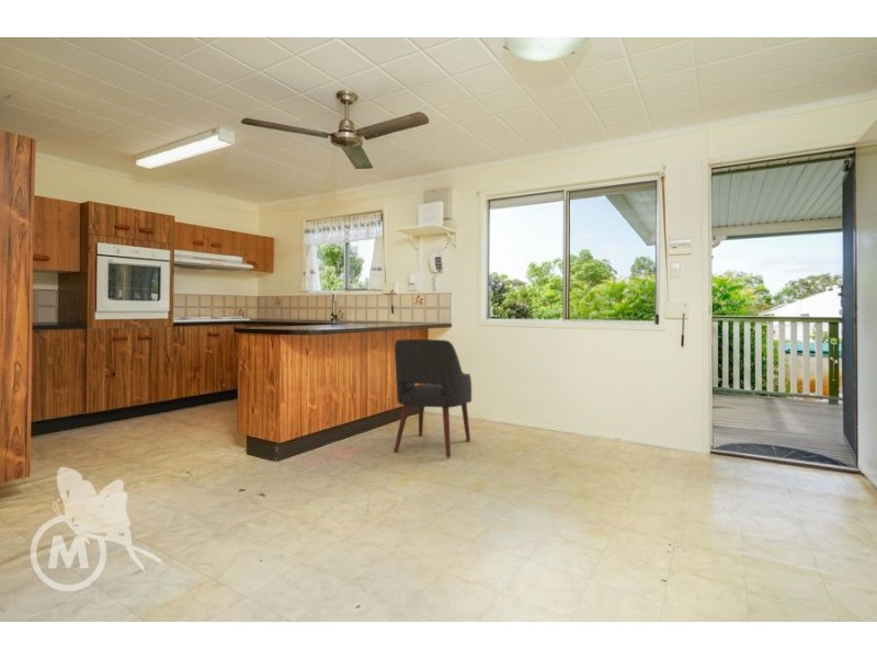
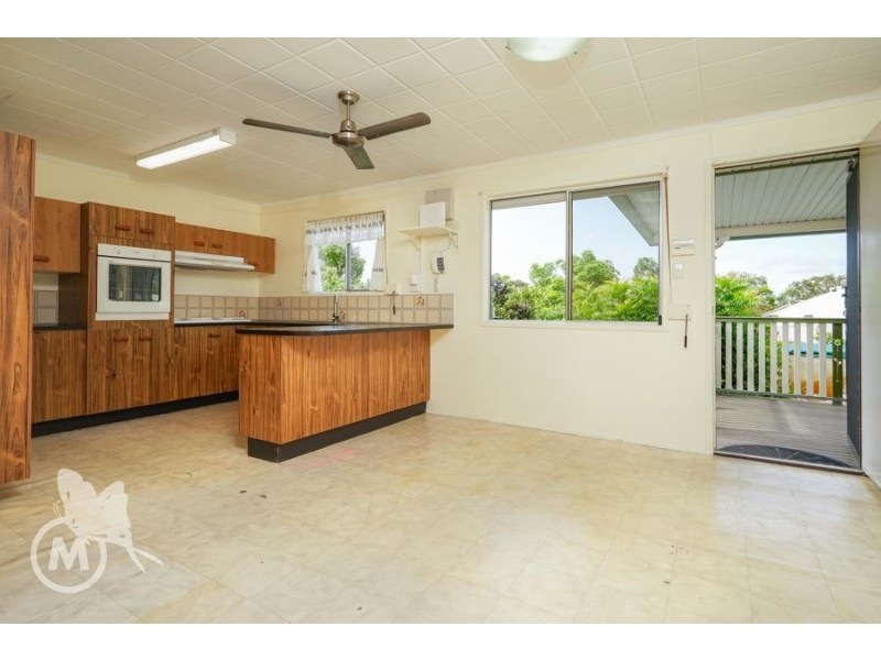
- chair (432, 393)
